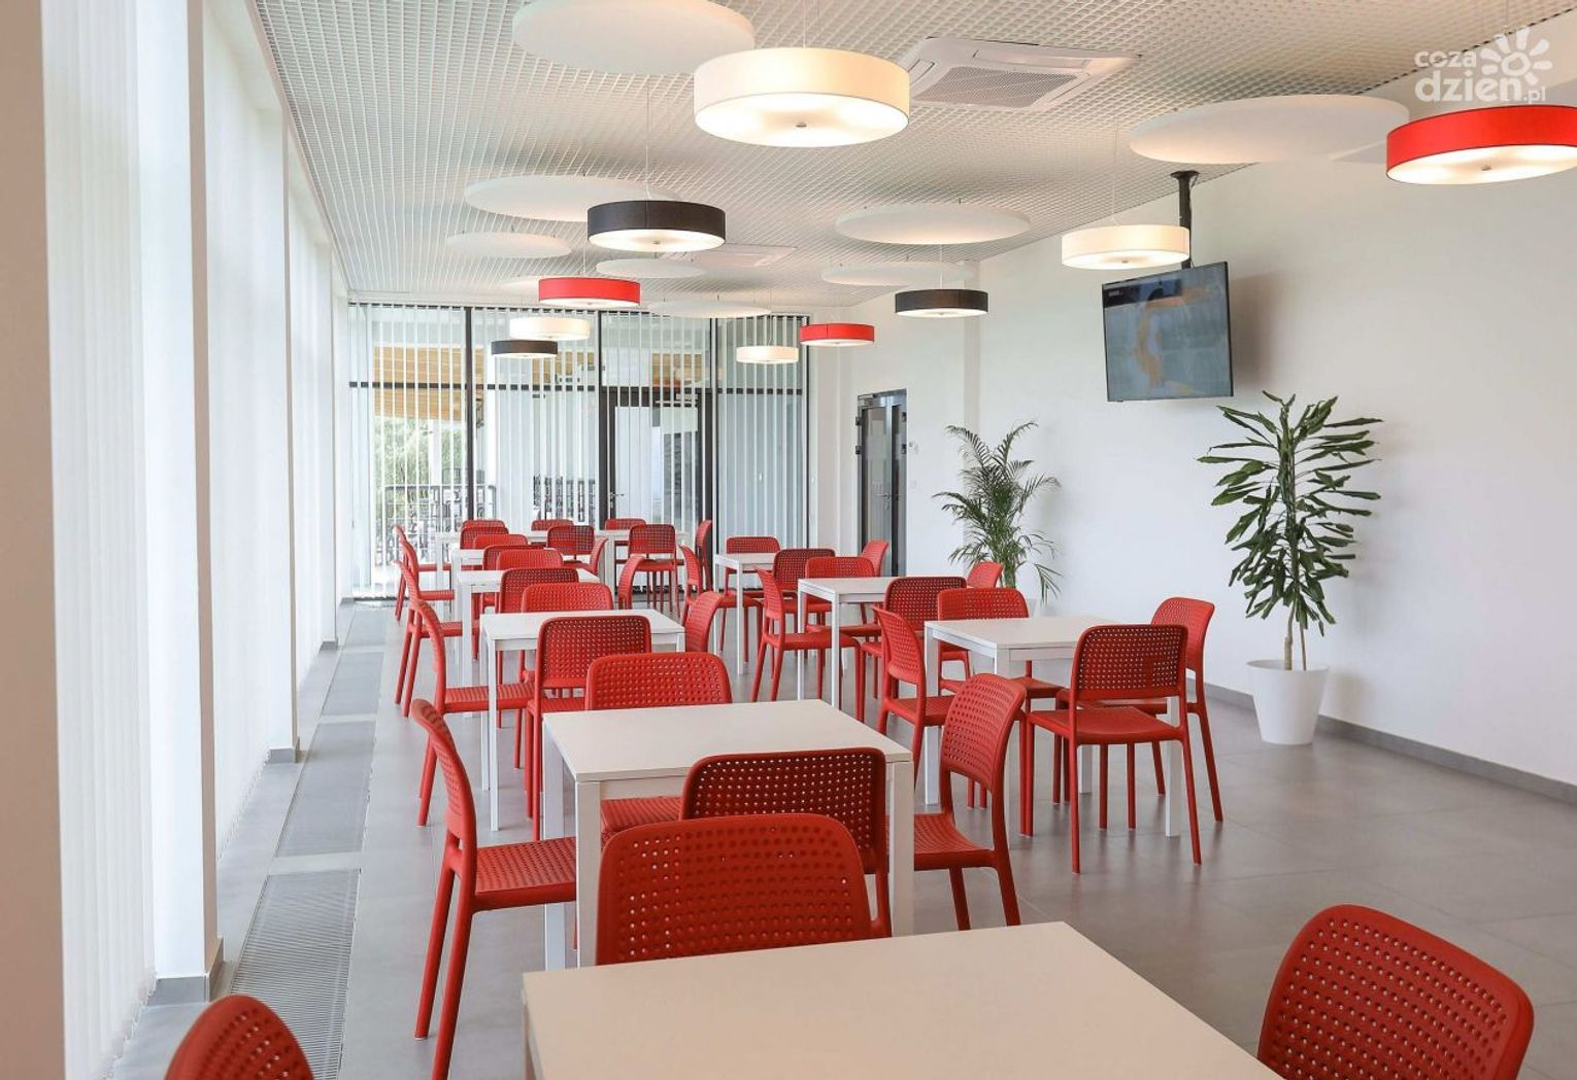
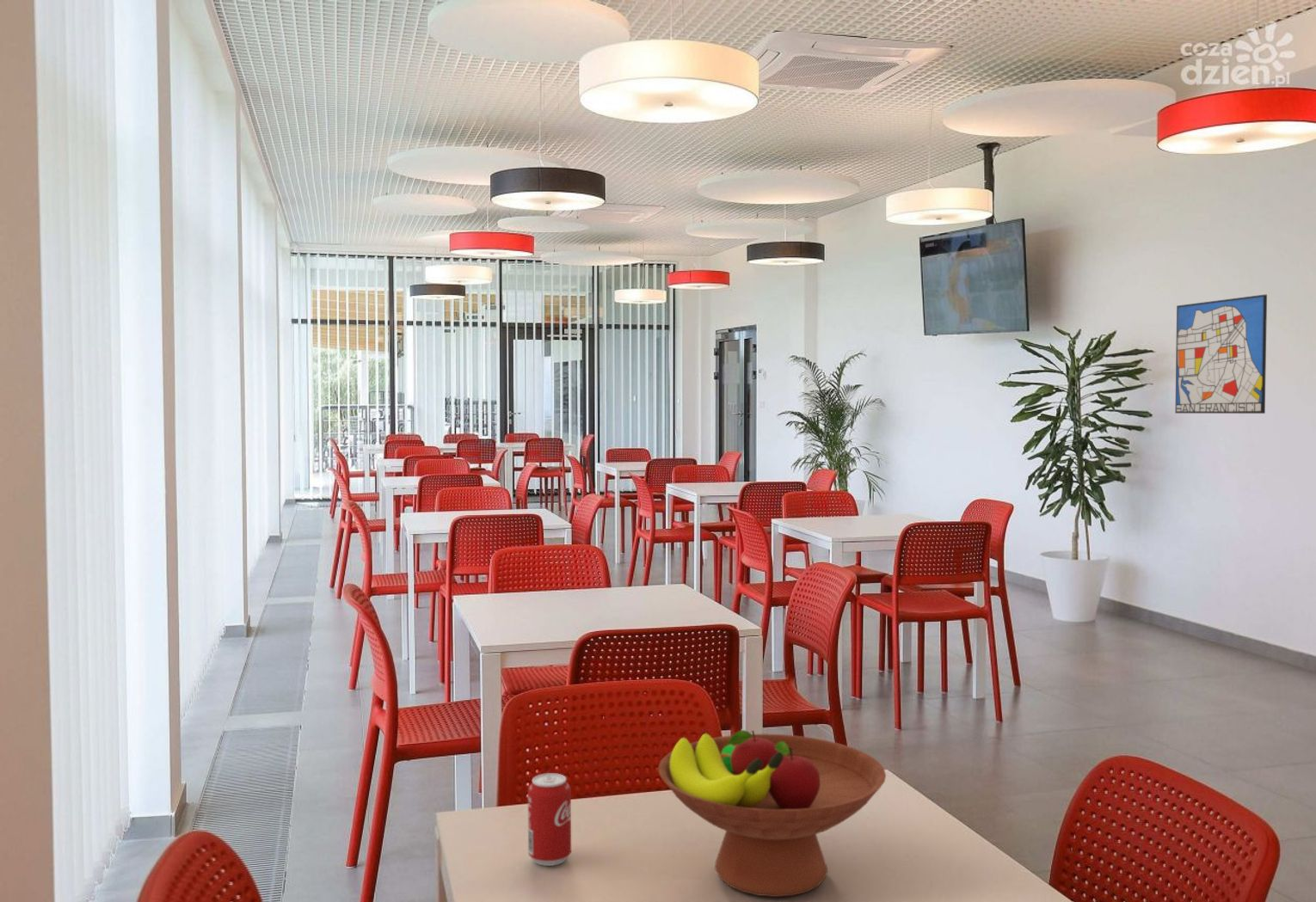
+ fruit bowl (771, 801)
+ wall art (1218, 357)
+ beverage can (550, 819)
